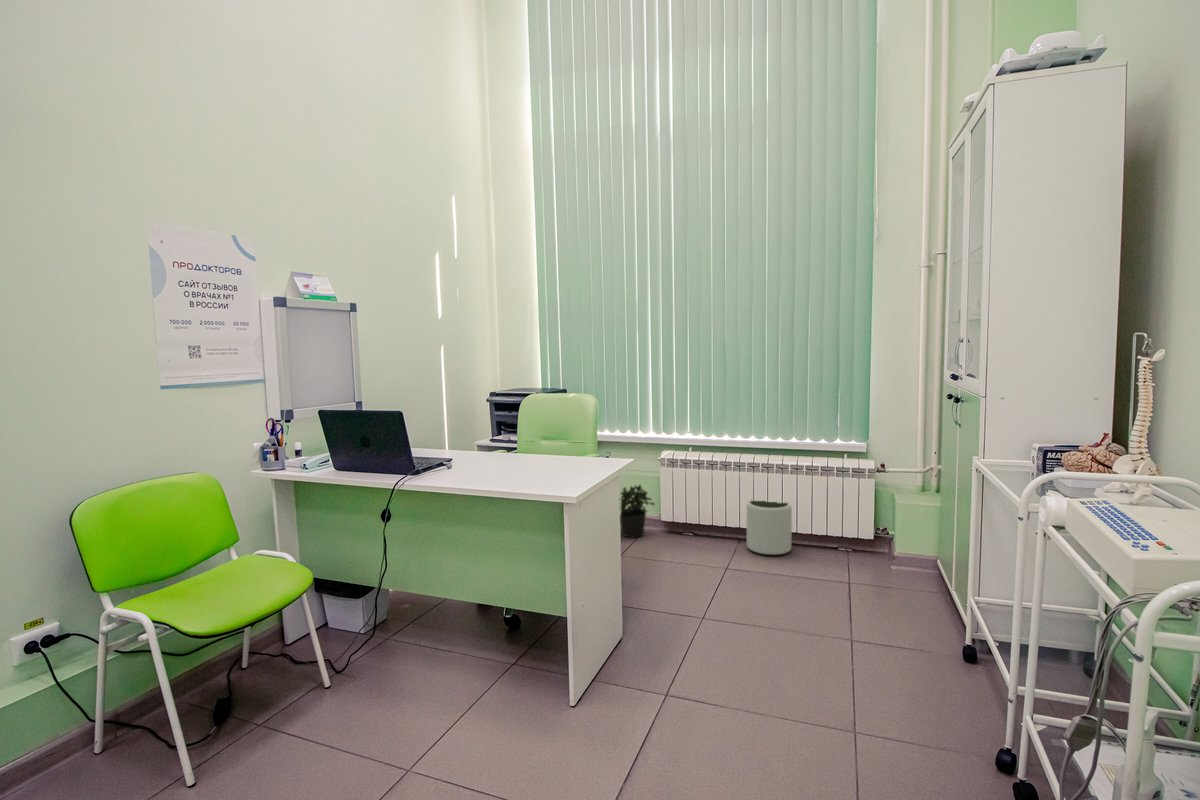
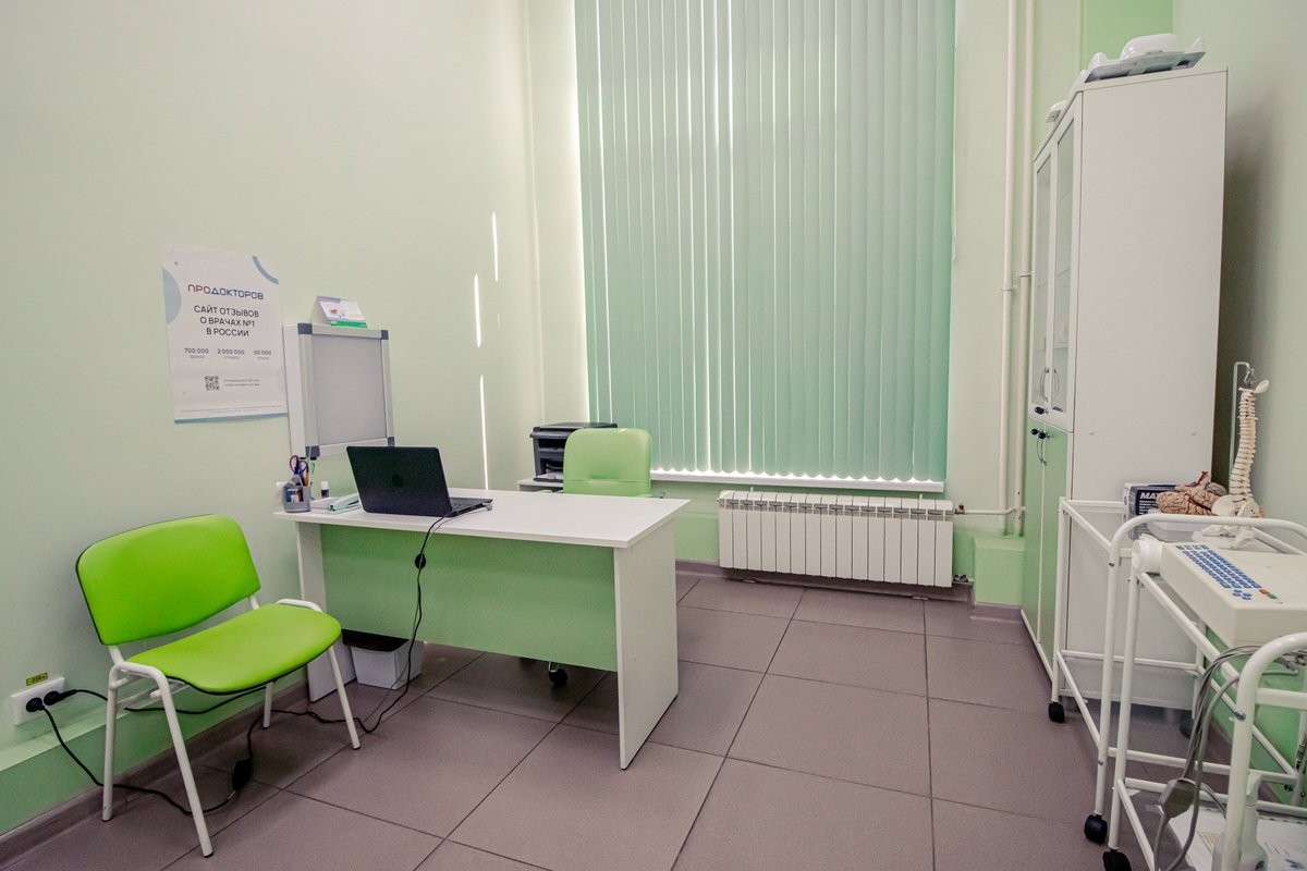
- potted plant (634, 509)
- plant pot (768, 525)
